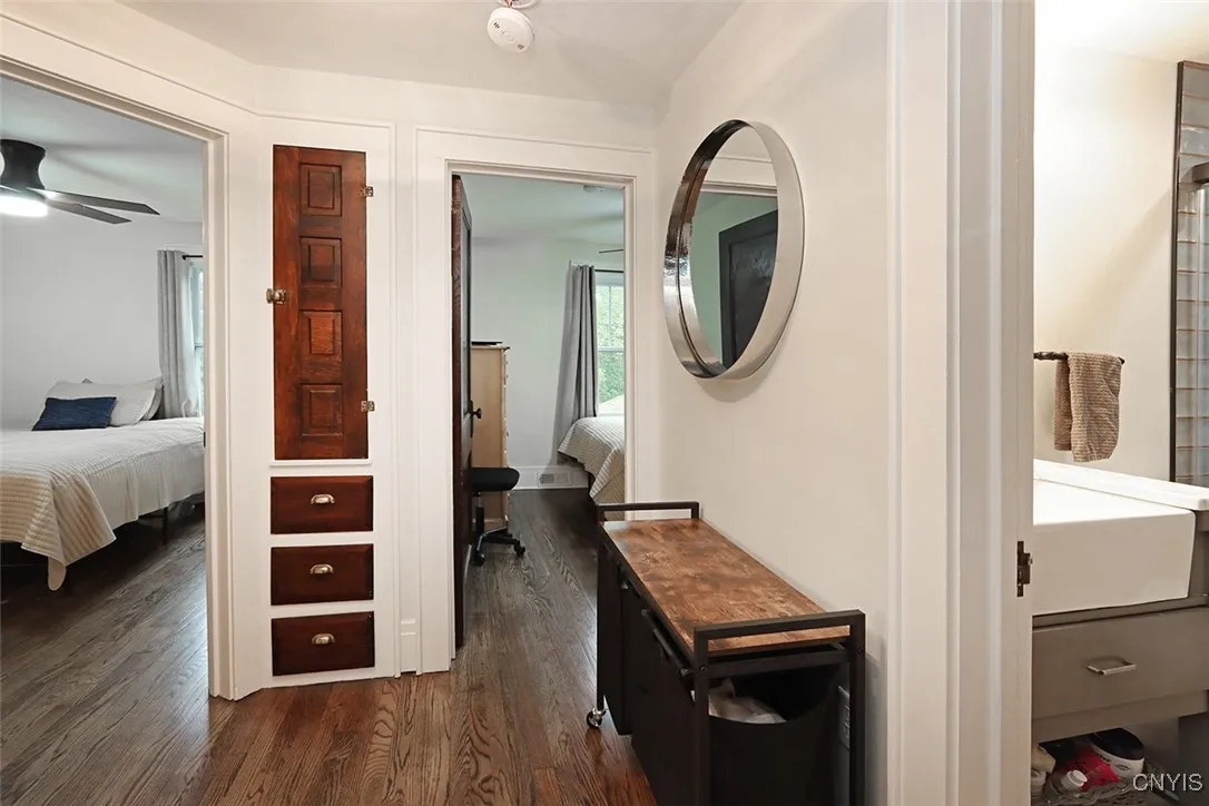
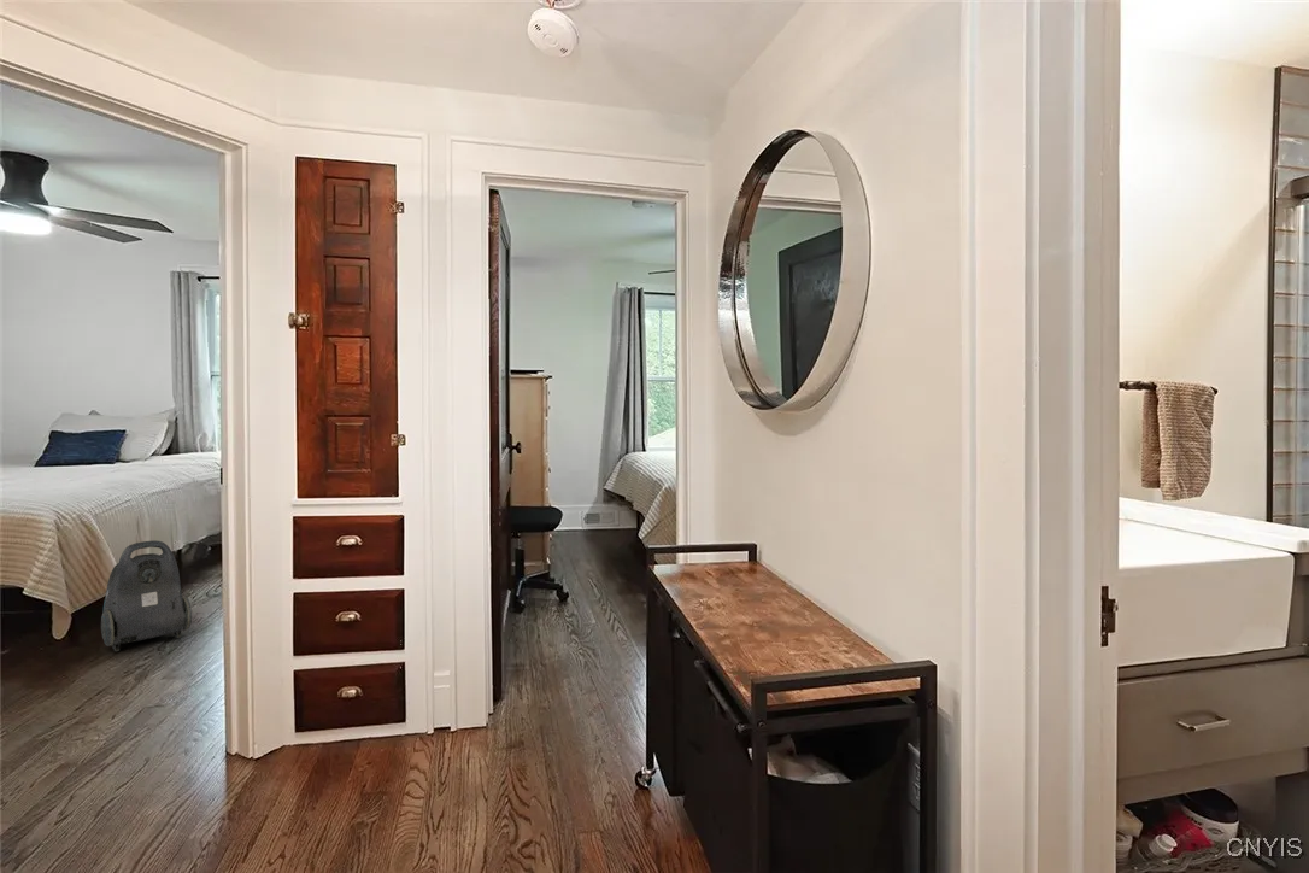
+ vacuum cleaner (145, 590)
